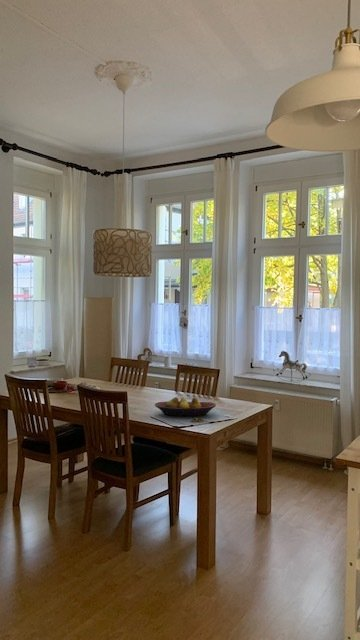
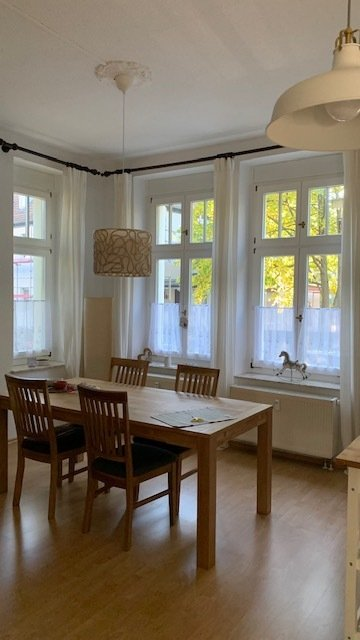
- fruit bowl (185, 405)
